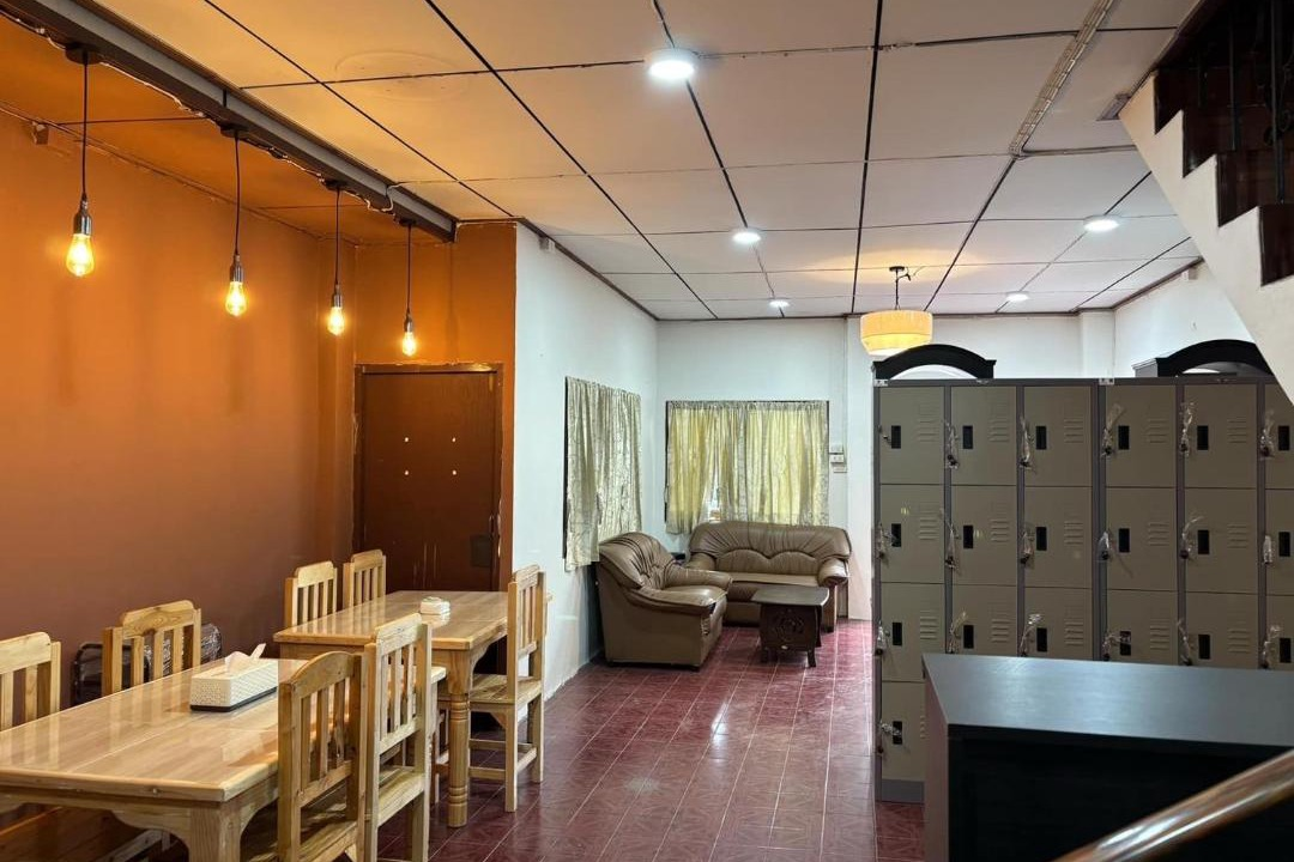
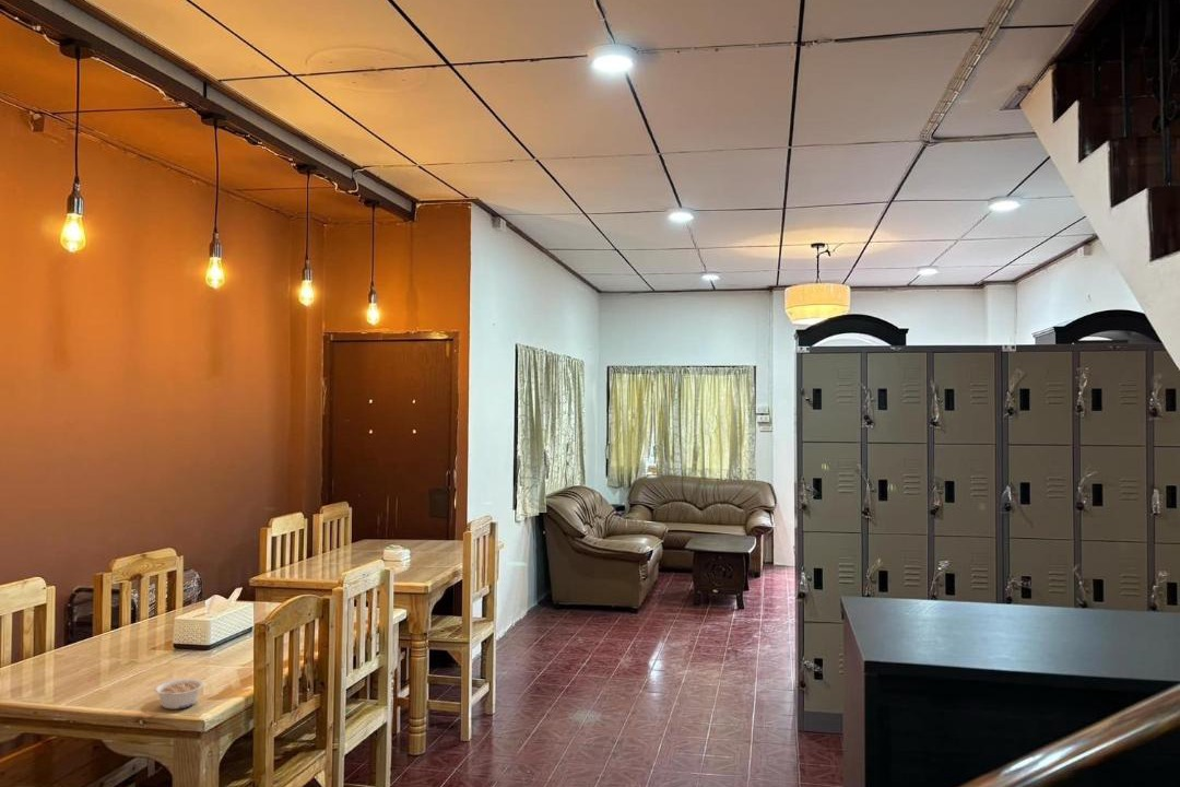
+ legume (179, 693)
